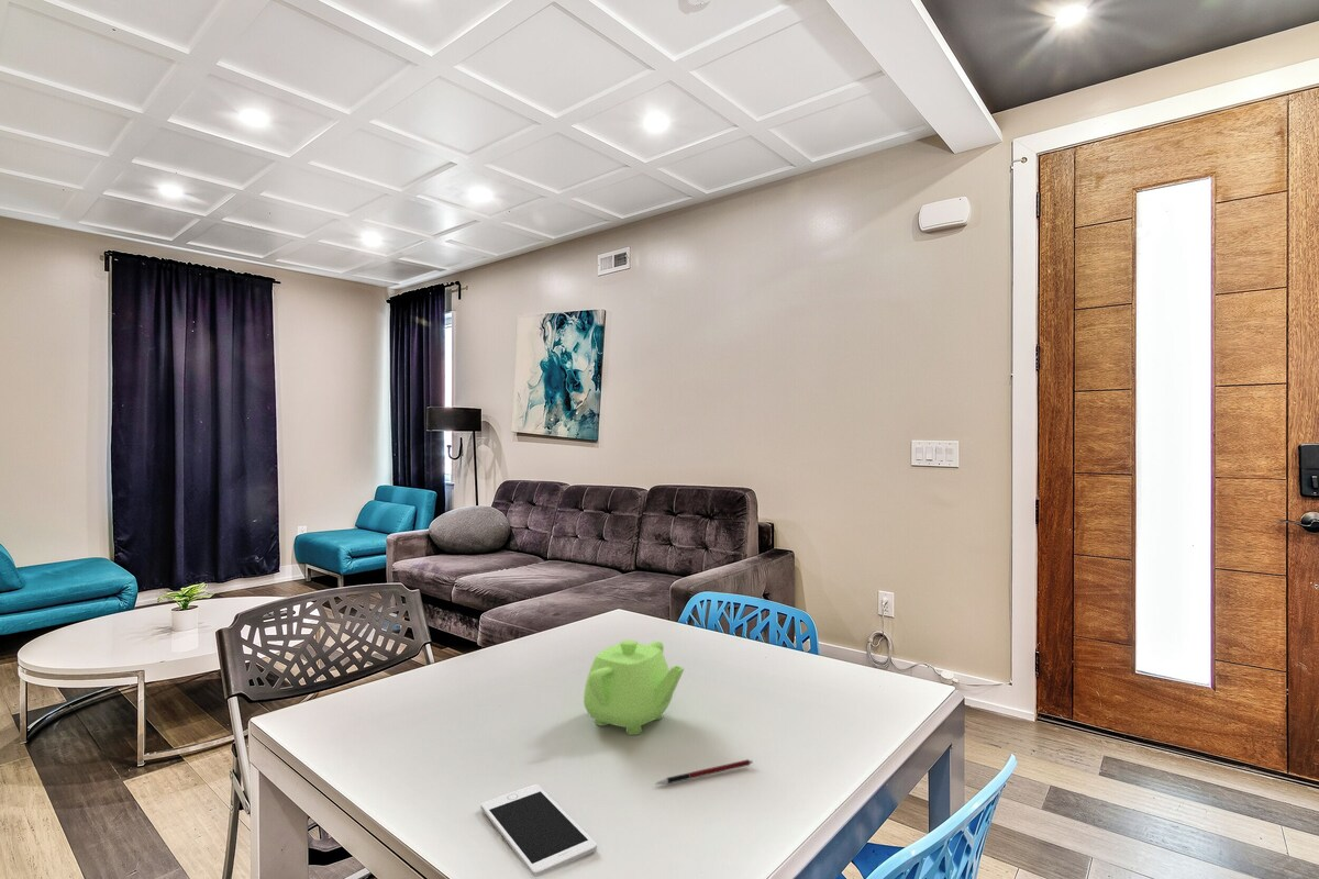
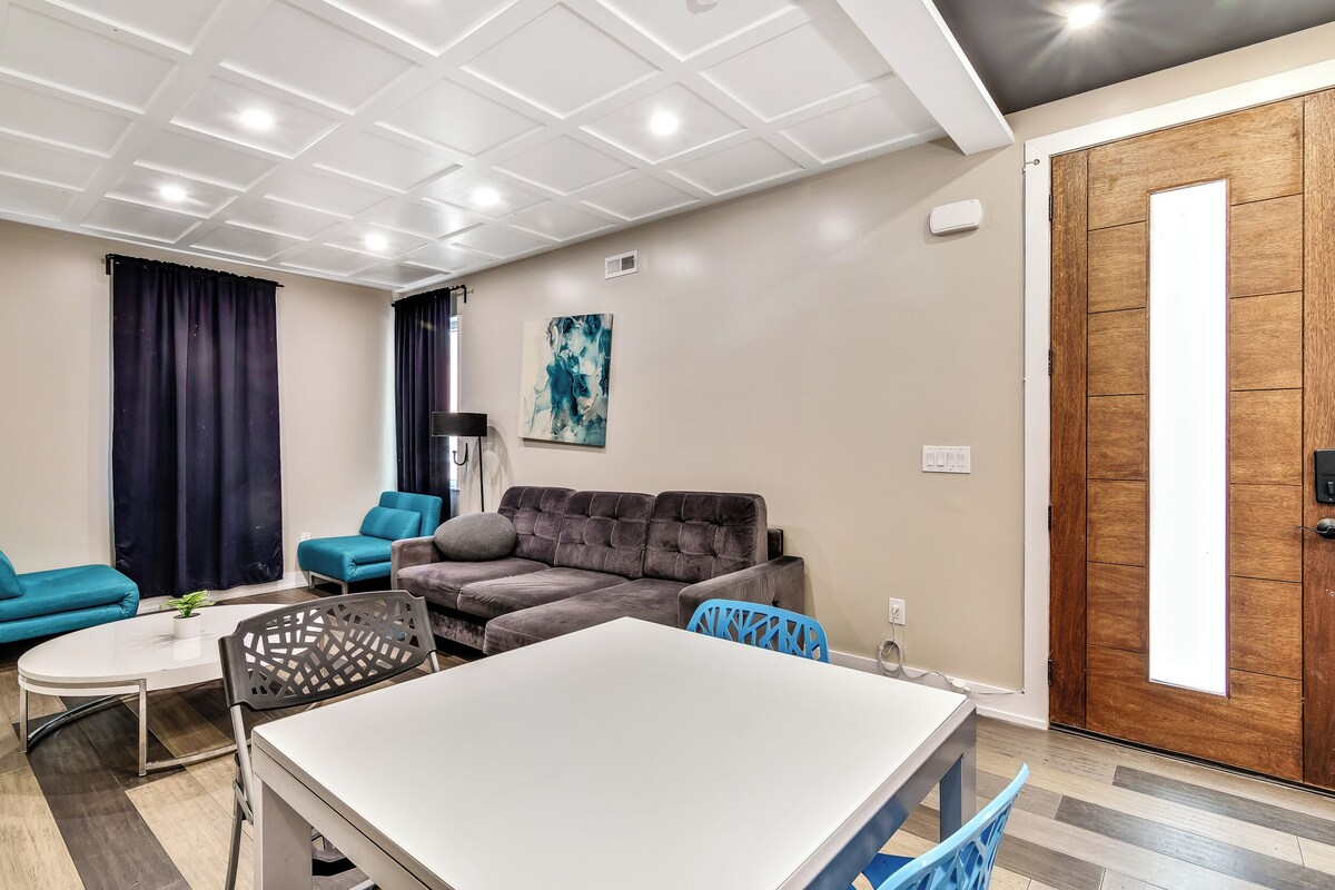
- pen (705, 771)
- cell phone (535, 825)
- teapot (638, 682)
